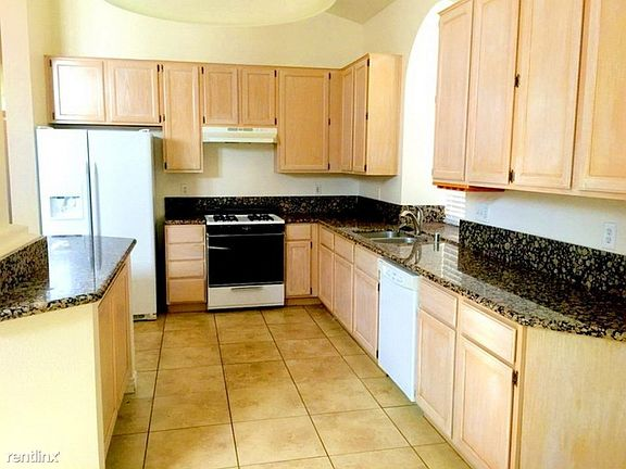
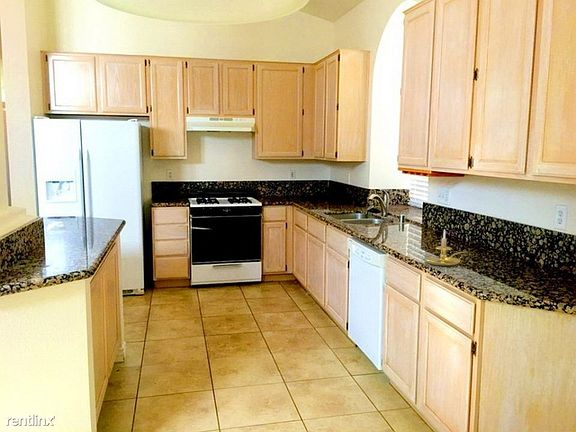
+ candle holder (445, 246)
